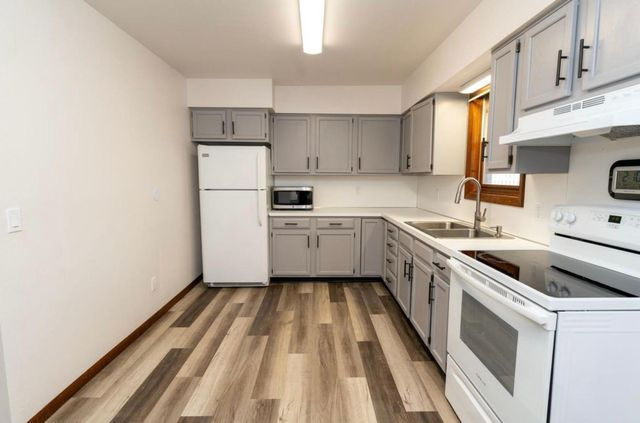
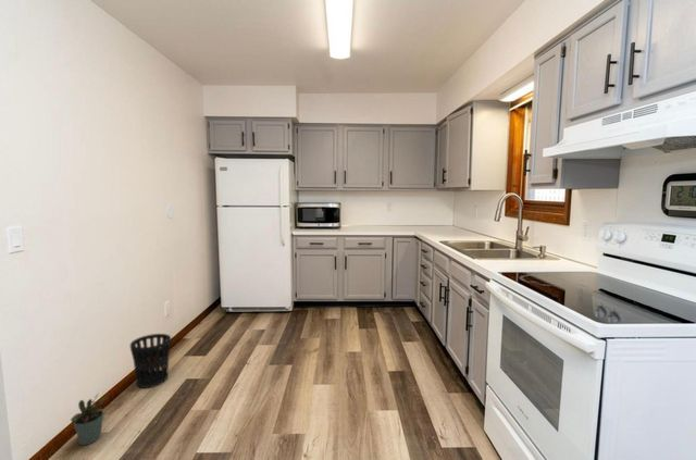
+ wastebasket (151, 360)
+ potted plant (91, 418)
